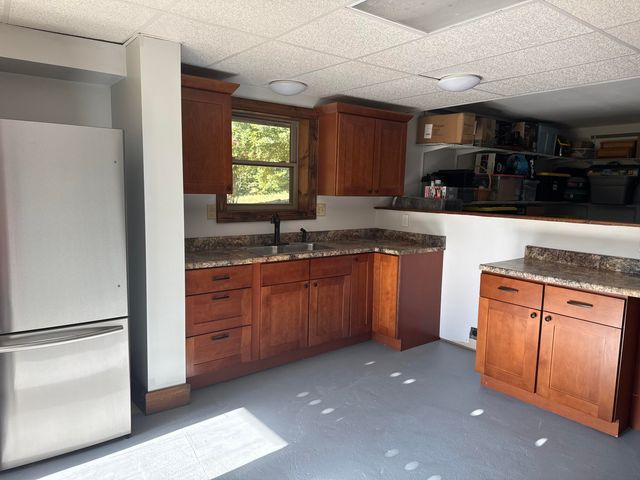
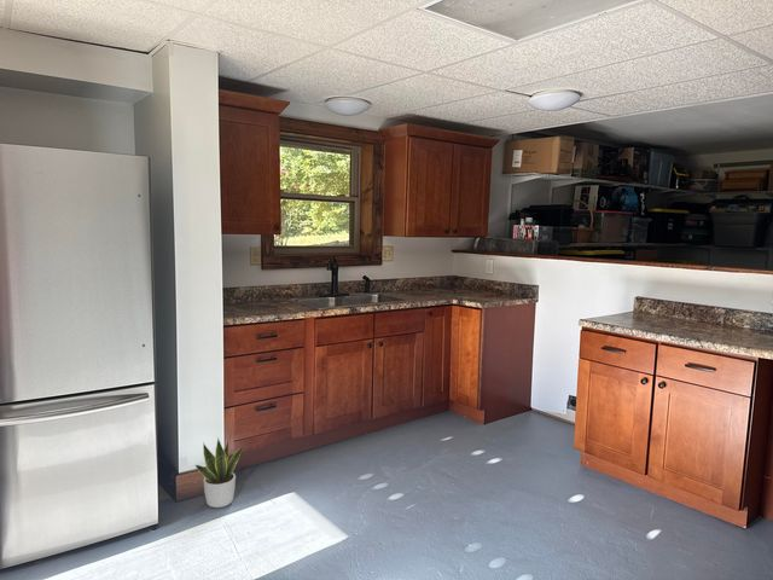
+ potted plant (220, 468)
